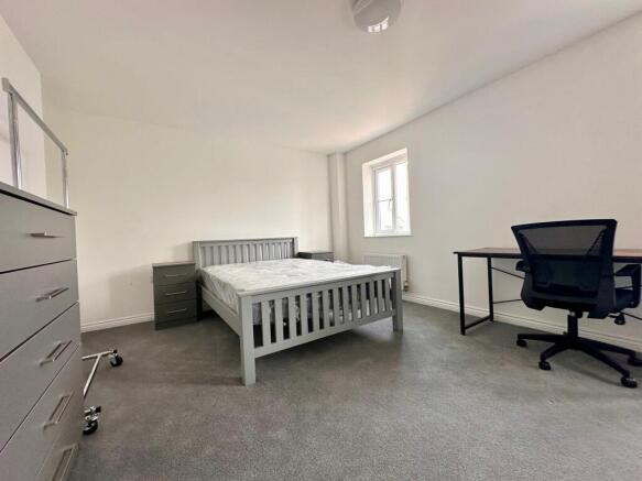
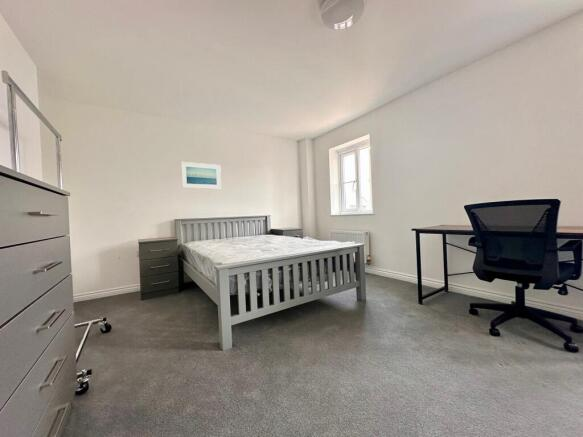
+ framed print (201, 176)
